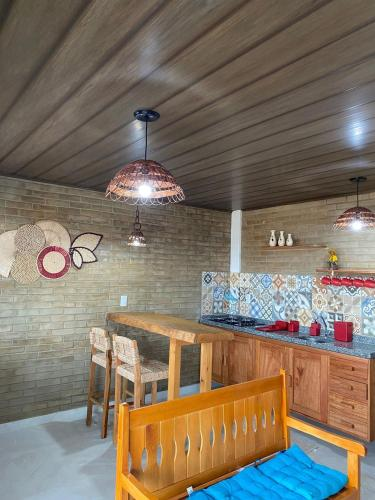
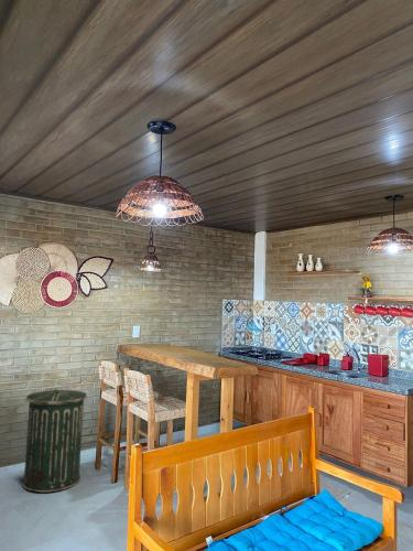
+ trash can (54, 434)
